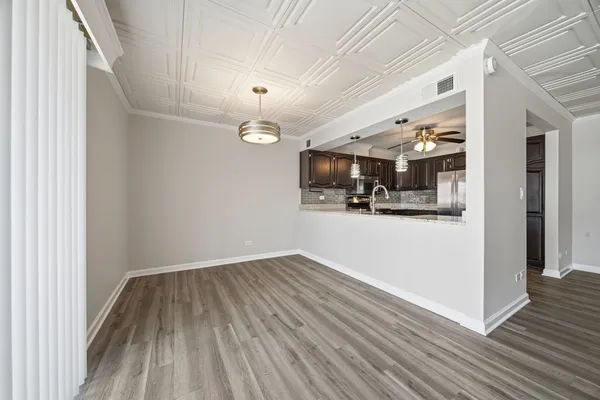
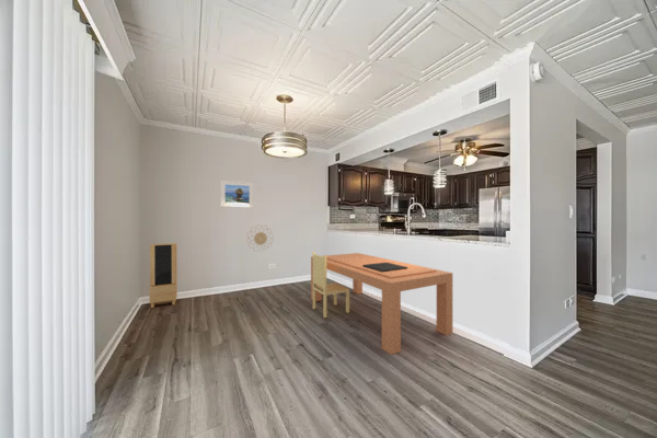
+ storage cabinet (163, 274)
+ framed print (237, 194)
+ decorative wall piece (260, 238)
+ dining table (365, 283)
